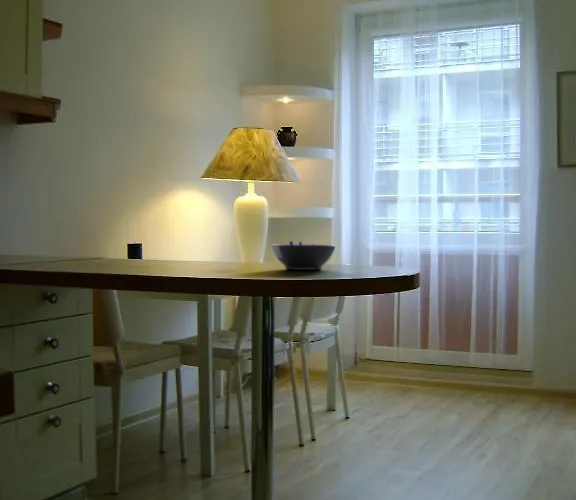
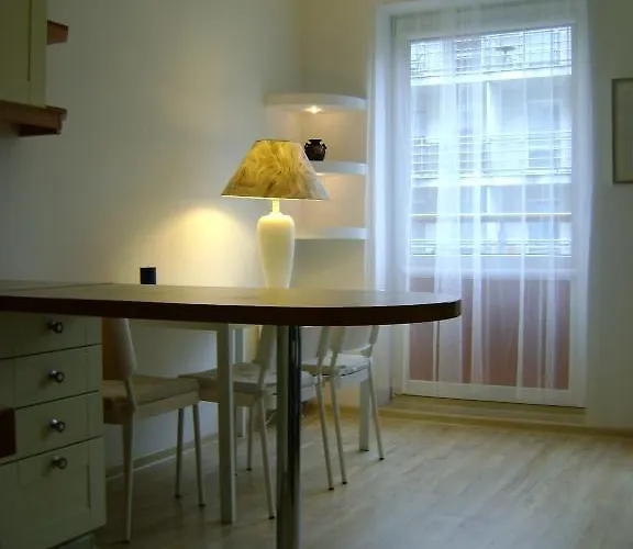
- cereal bowl (303, 254)
